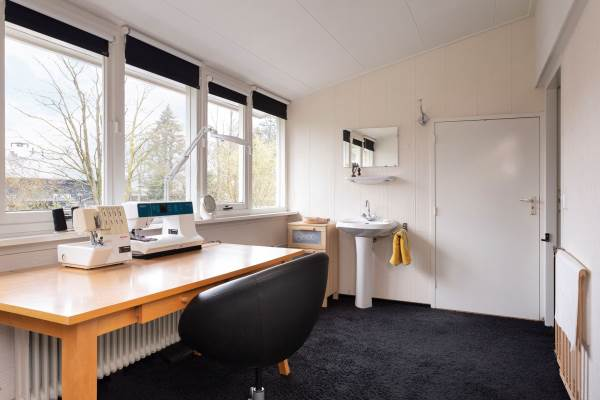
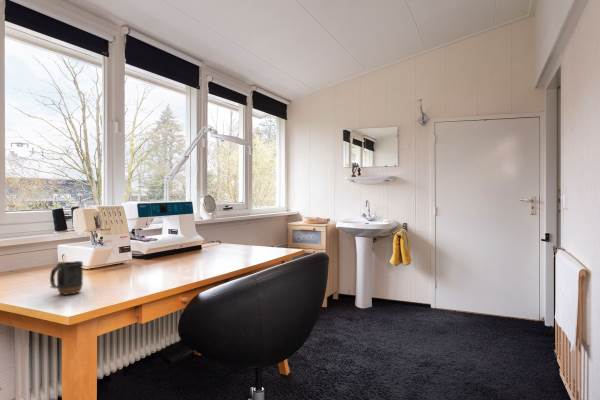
+ mug (65, 276)
